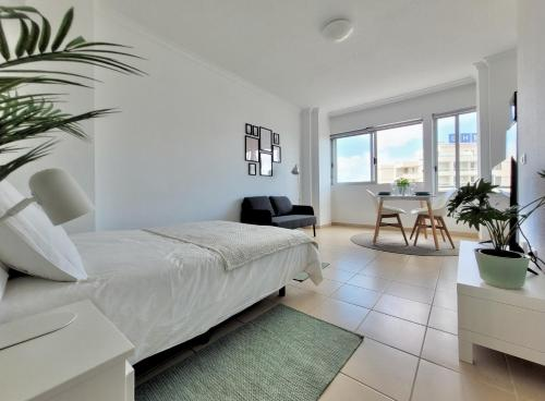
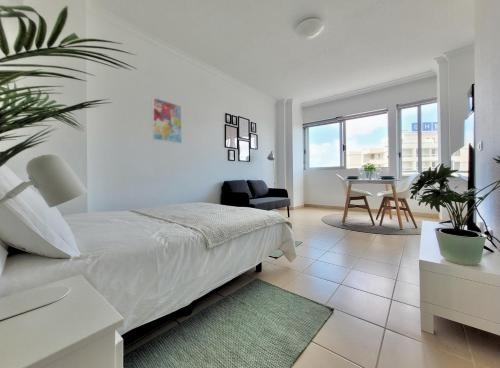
+ wall art (167, 121)
